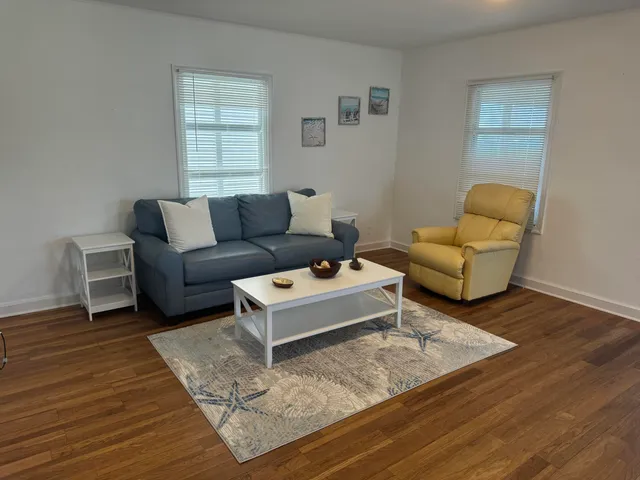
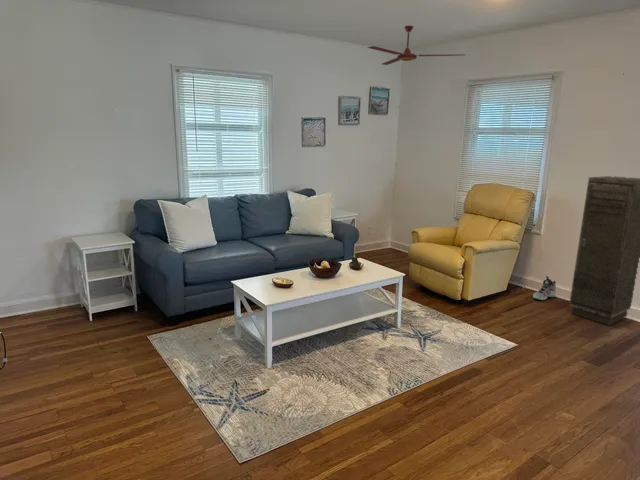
+ storage cabinet (609, 249)
+ sneaker (544, 287)
+ ceiling fan (408, 43)
